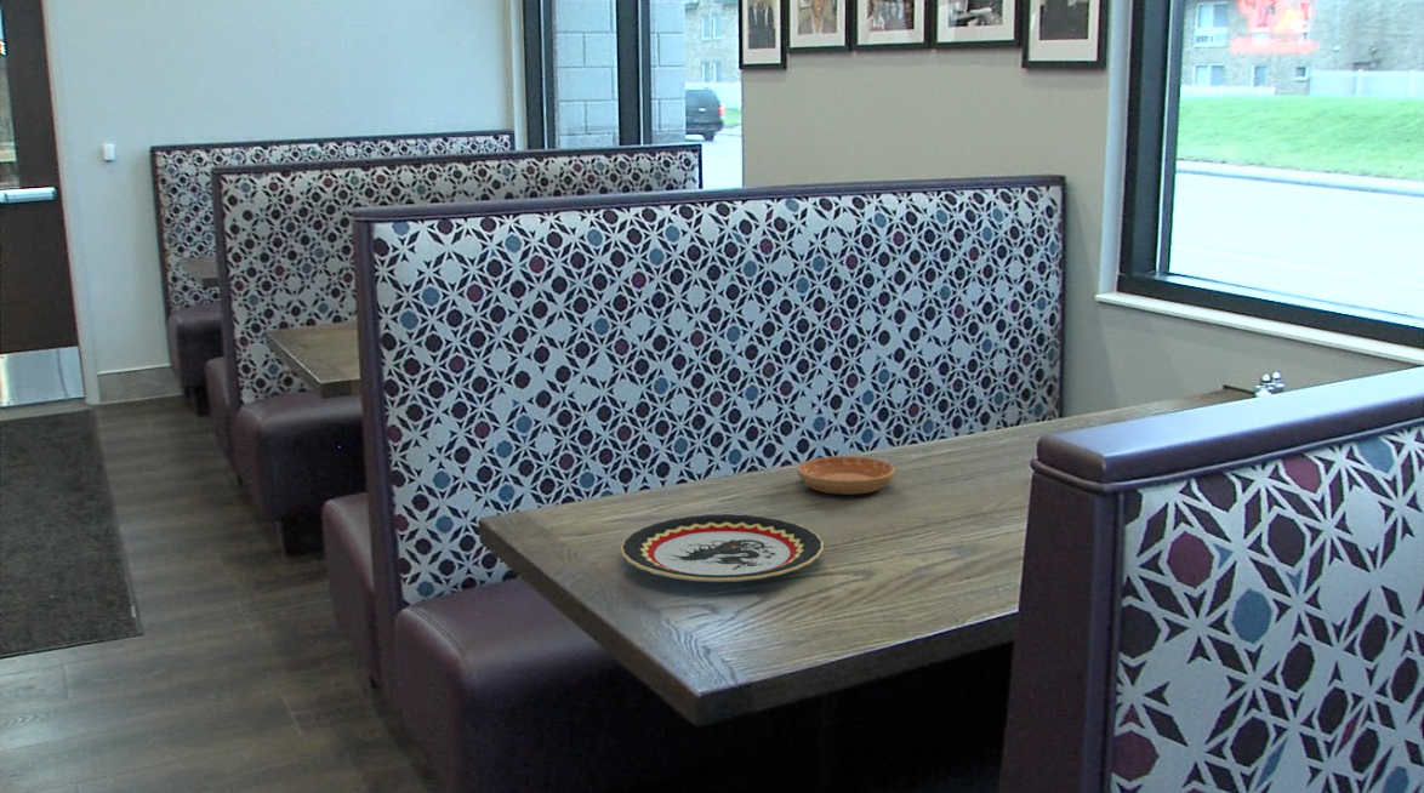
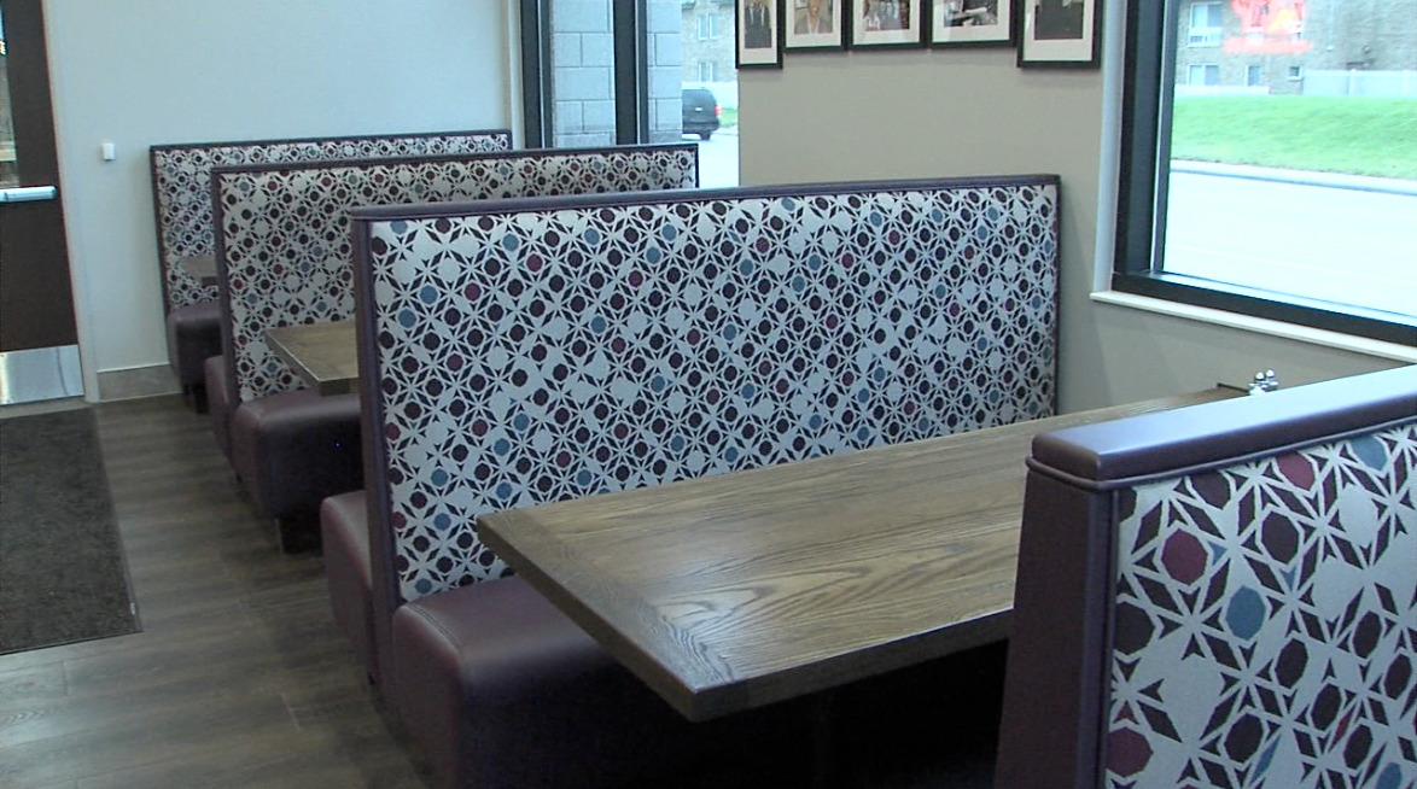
- saucer (845, 475)
- plate (722, 552)
